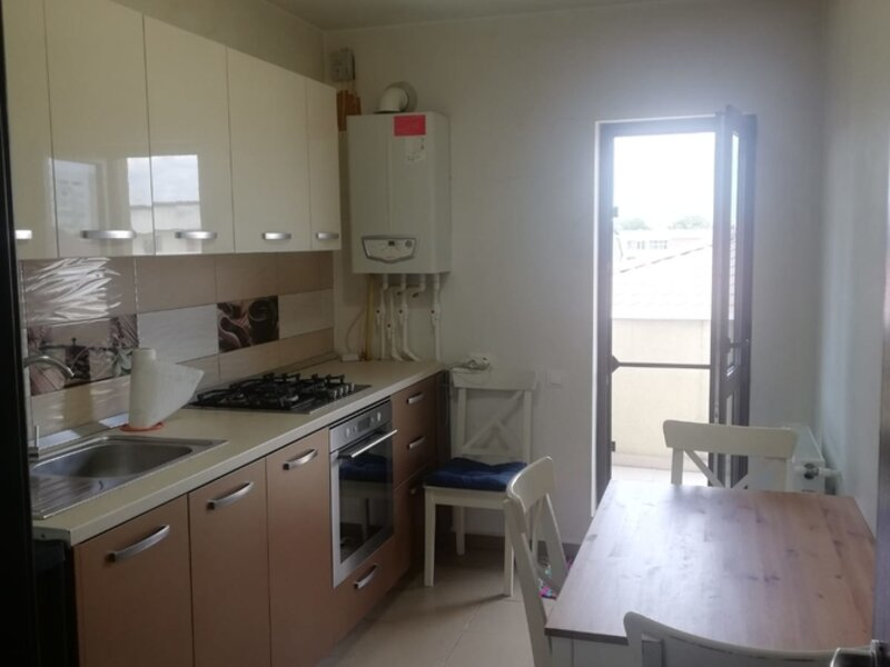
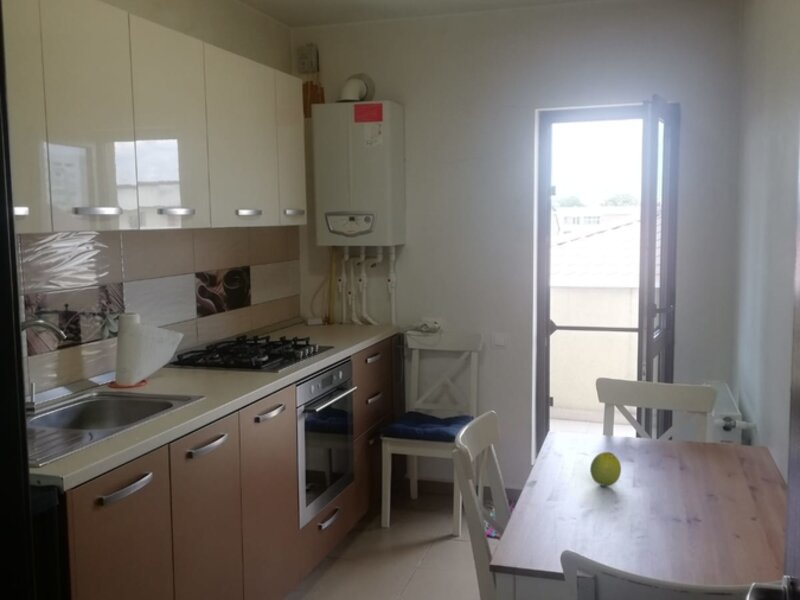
+ fruit (605, 468)
